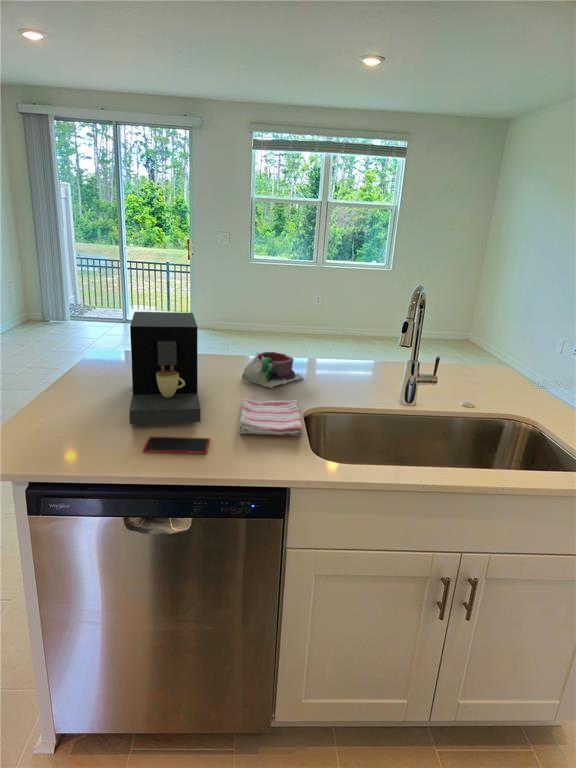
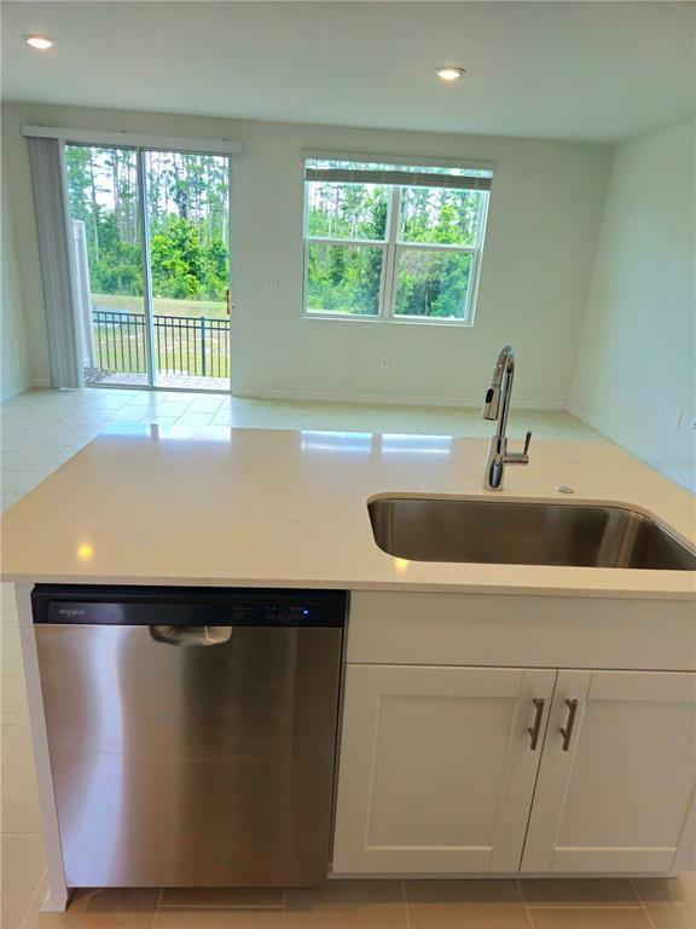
- coffee maker (164, 363)
- cup and saucer (272, 364)
- dish towel (270, 414)
- smartphone (177, 444)
